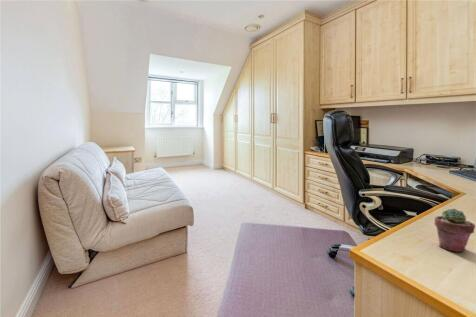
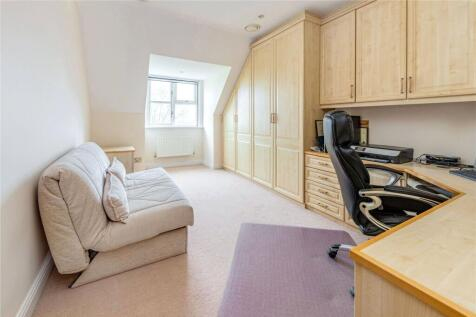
- potted succulent (453, 228)
